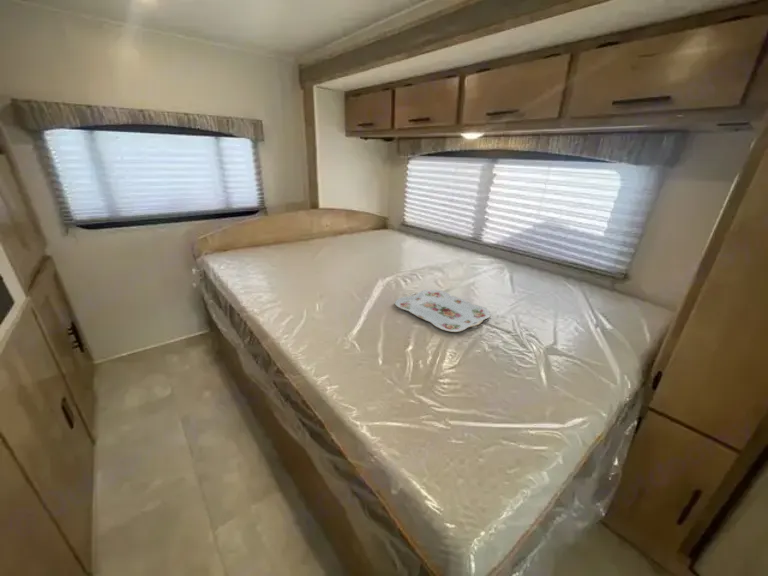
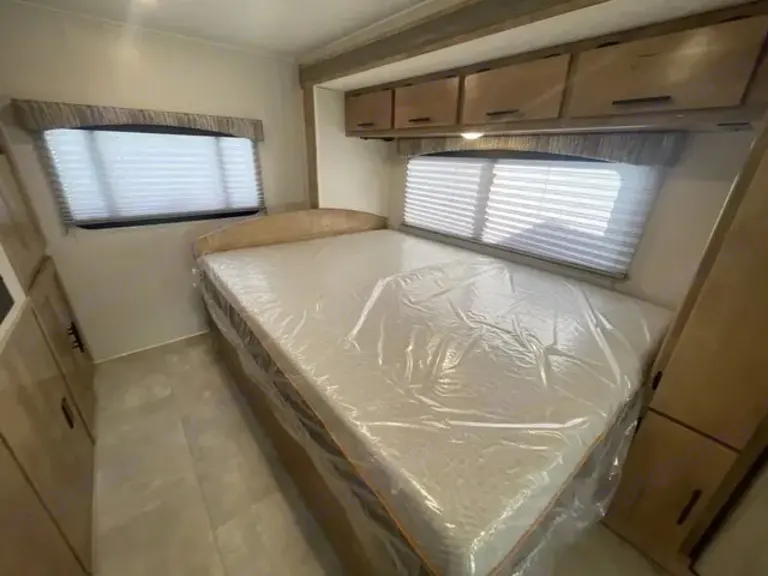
- serving tray (441, 308)
